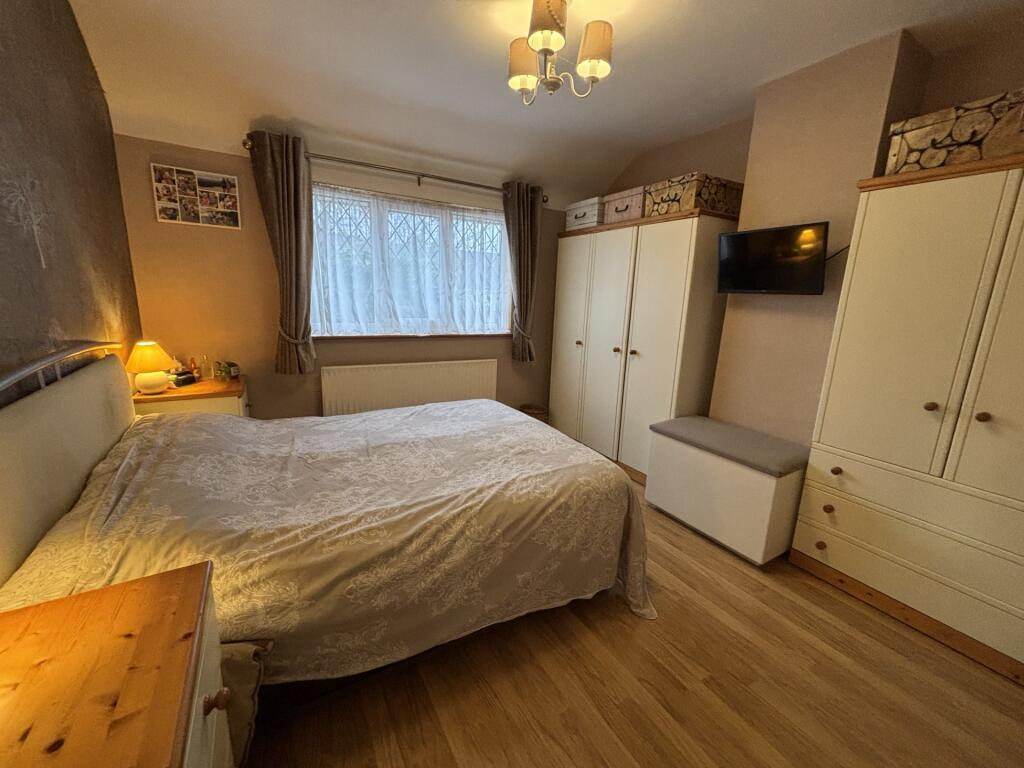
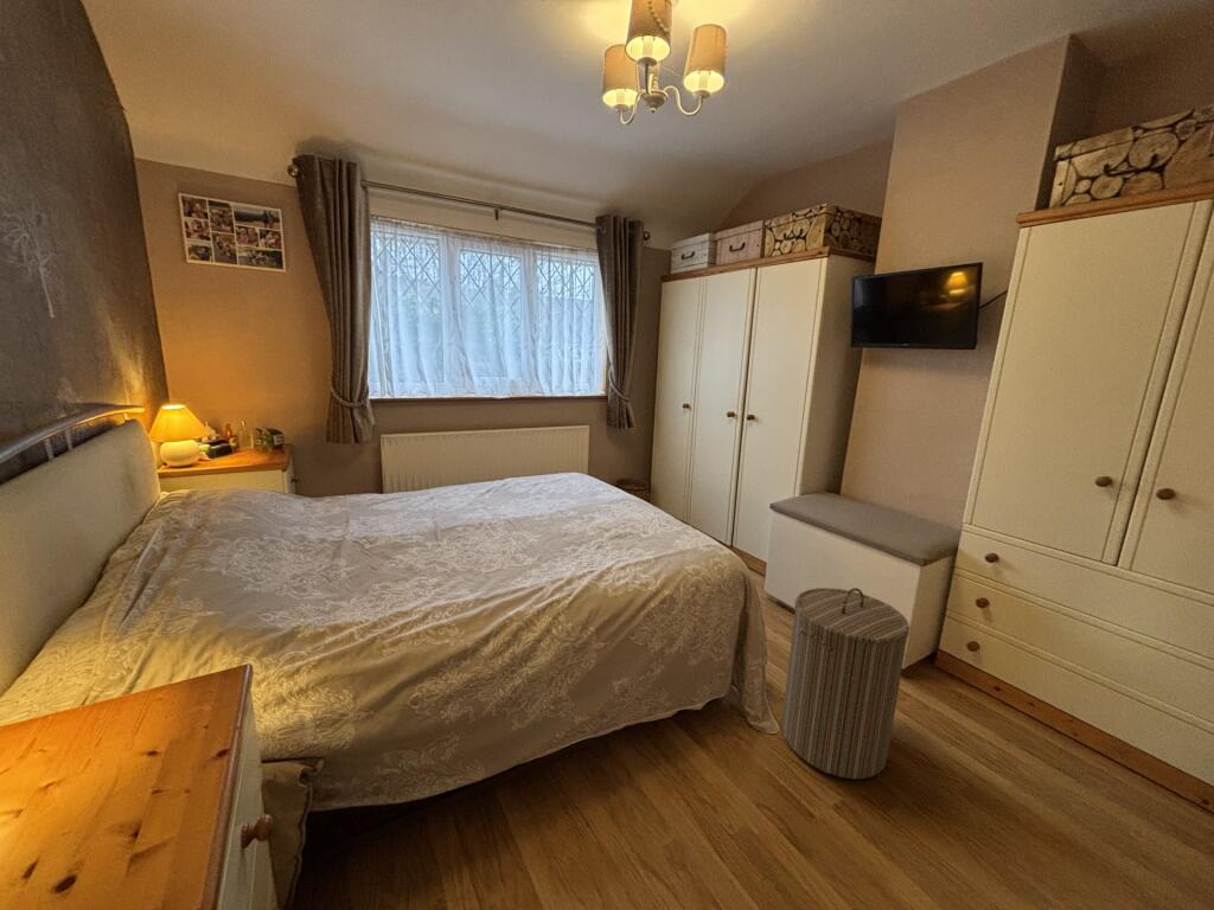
+ laundry hamper (842, 667)
